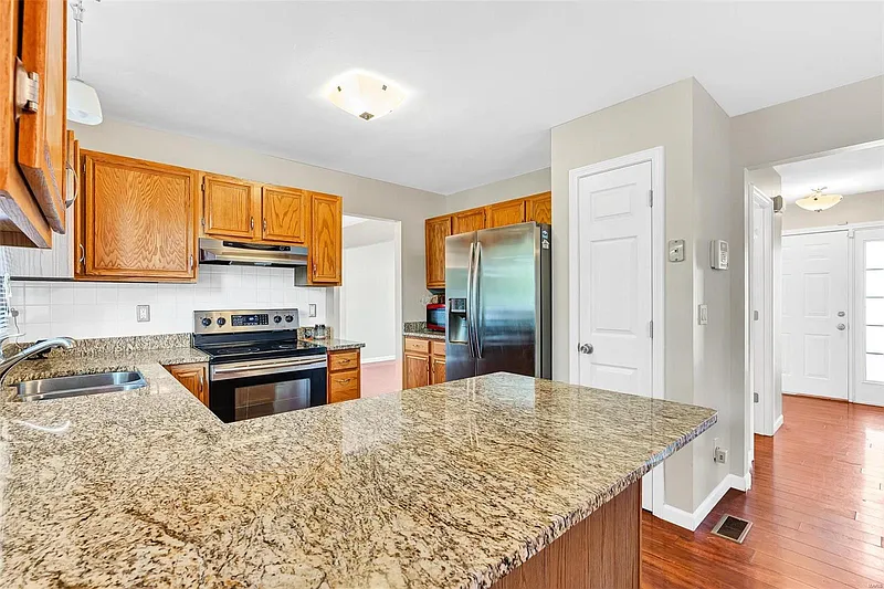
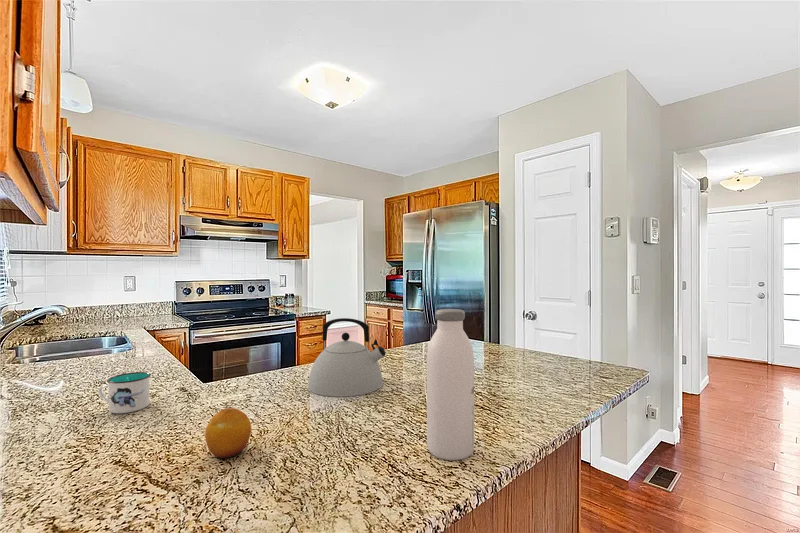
+ fruit (228, 431)
+ water bottle (450, 379)
+ kettle (347, 351)
+ mug (124, 392)
